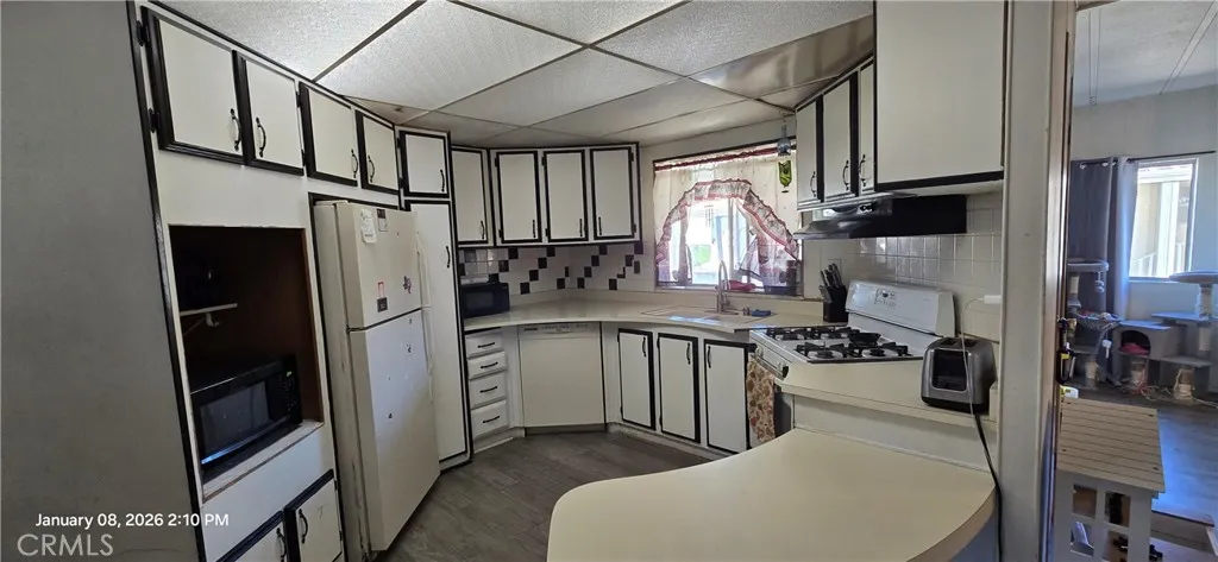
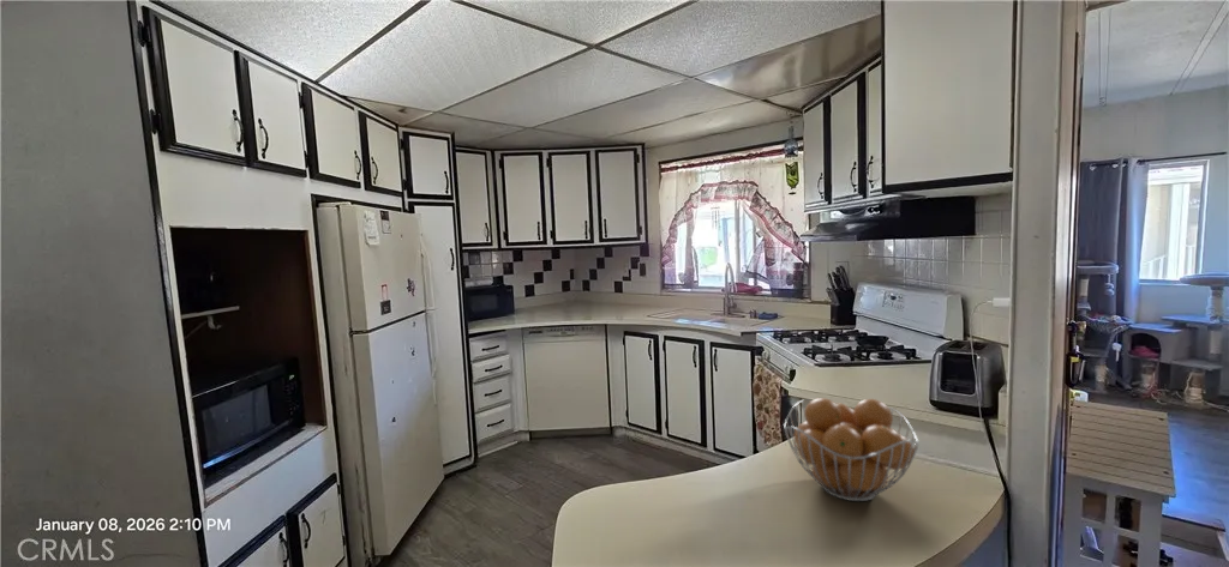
+ fruit basket (847, 445)
